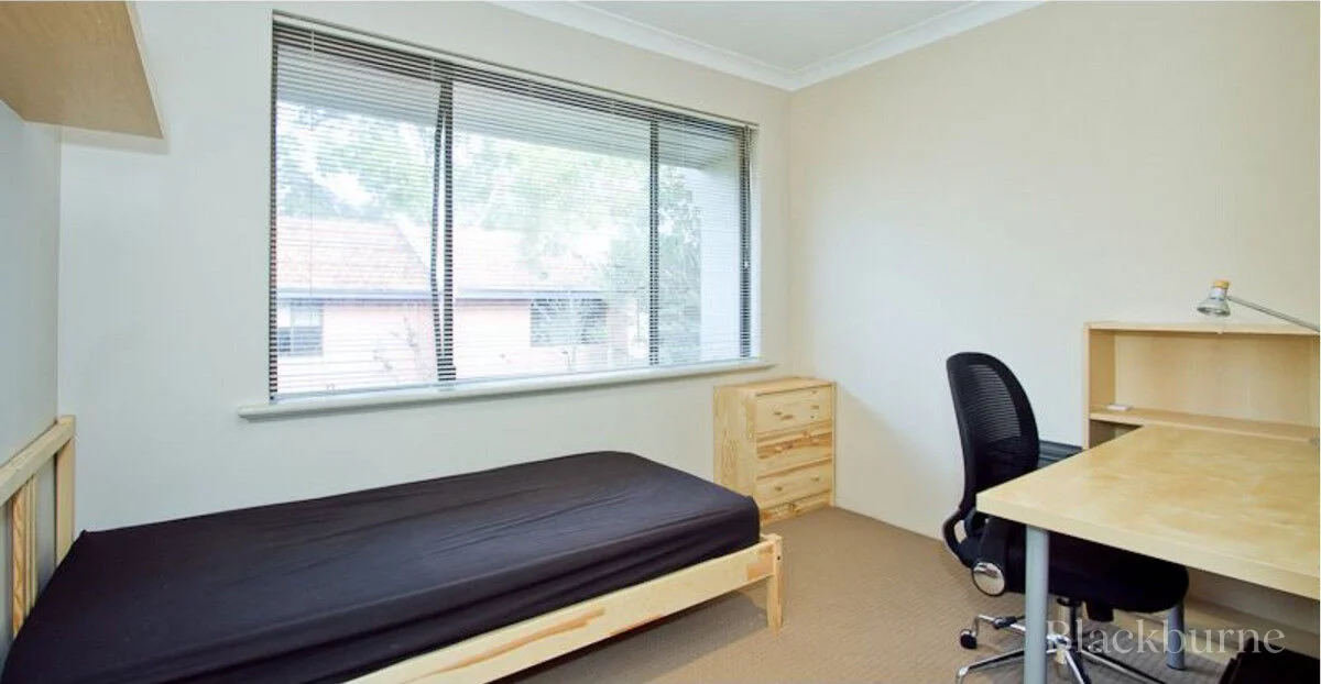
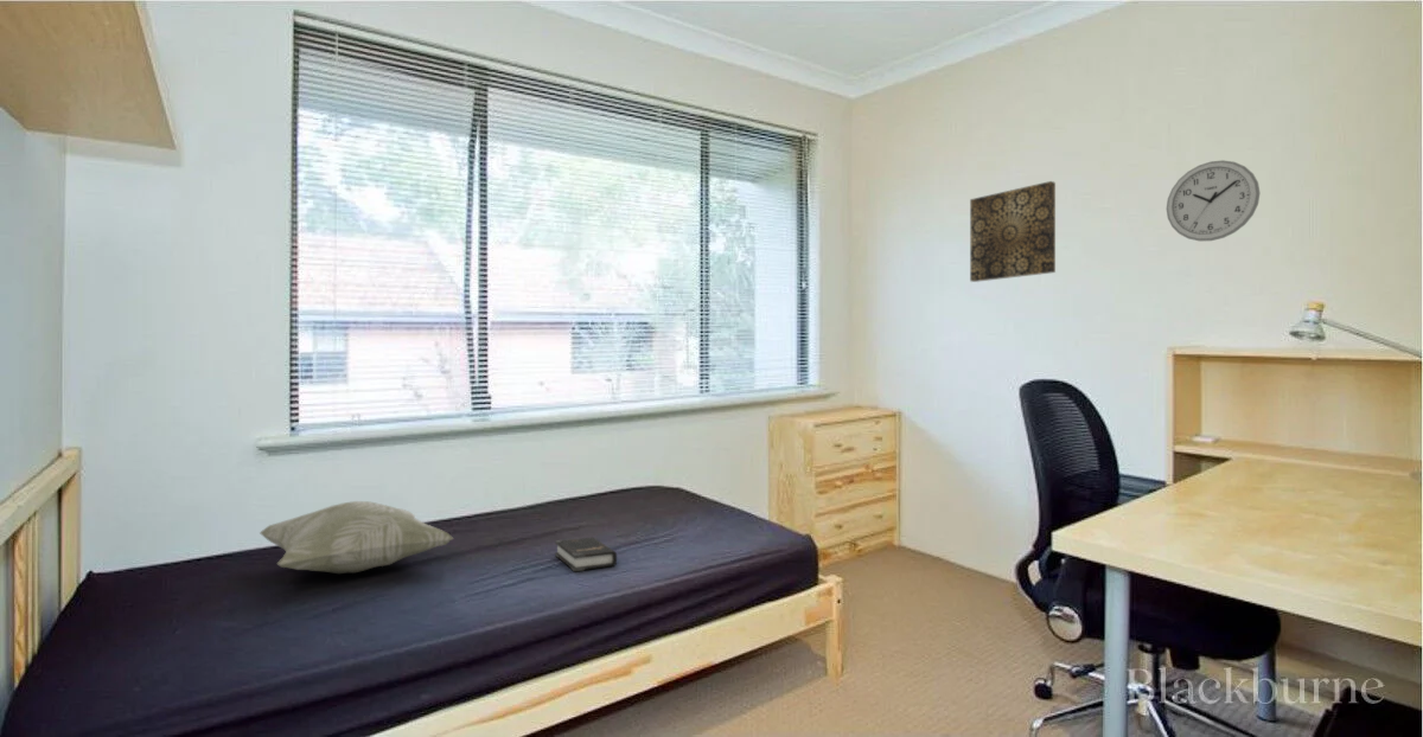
+ decorative pillow (355, 536)
+ wall art (1010, 233)
+ wall clock (1210, 200)
+ hardback book (585, 552)
